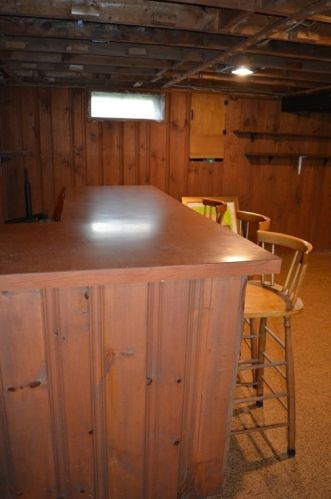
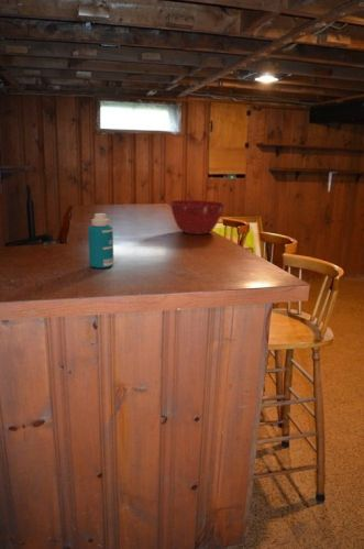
+ bottle (100, 240)
+ mixing bowl (196, 217)
